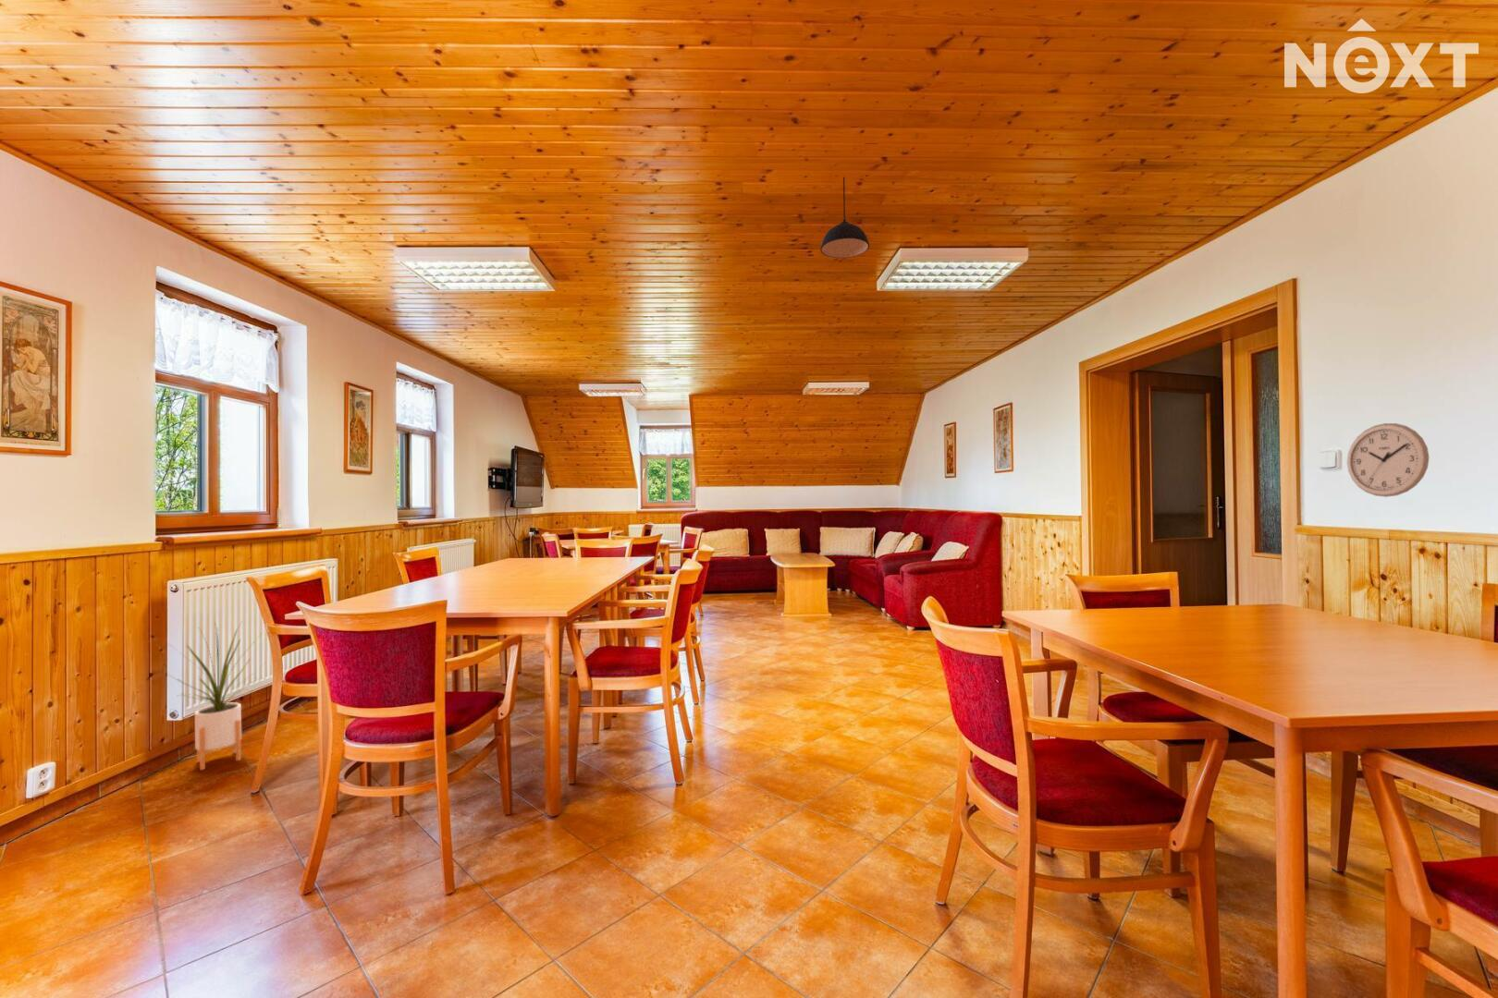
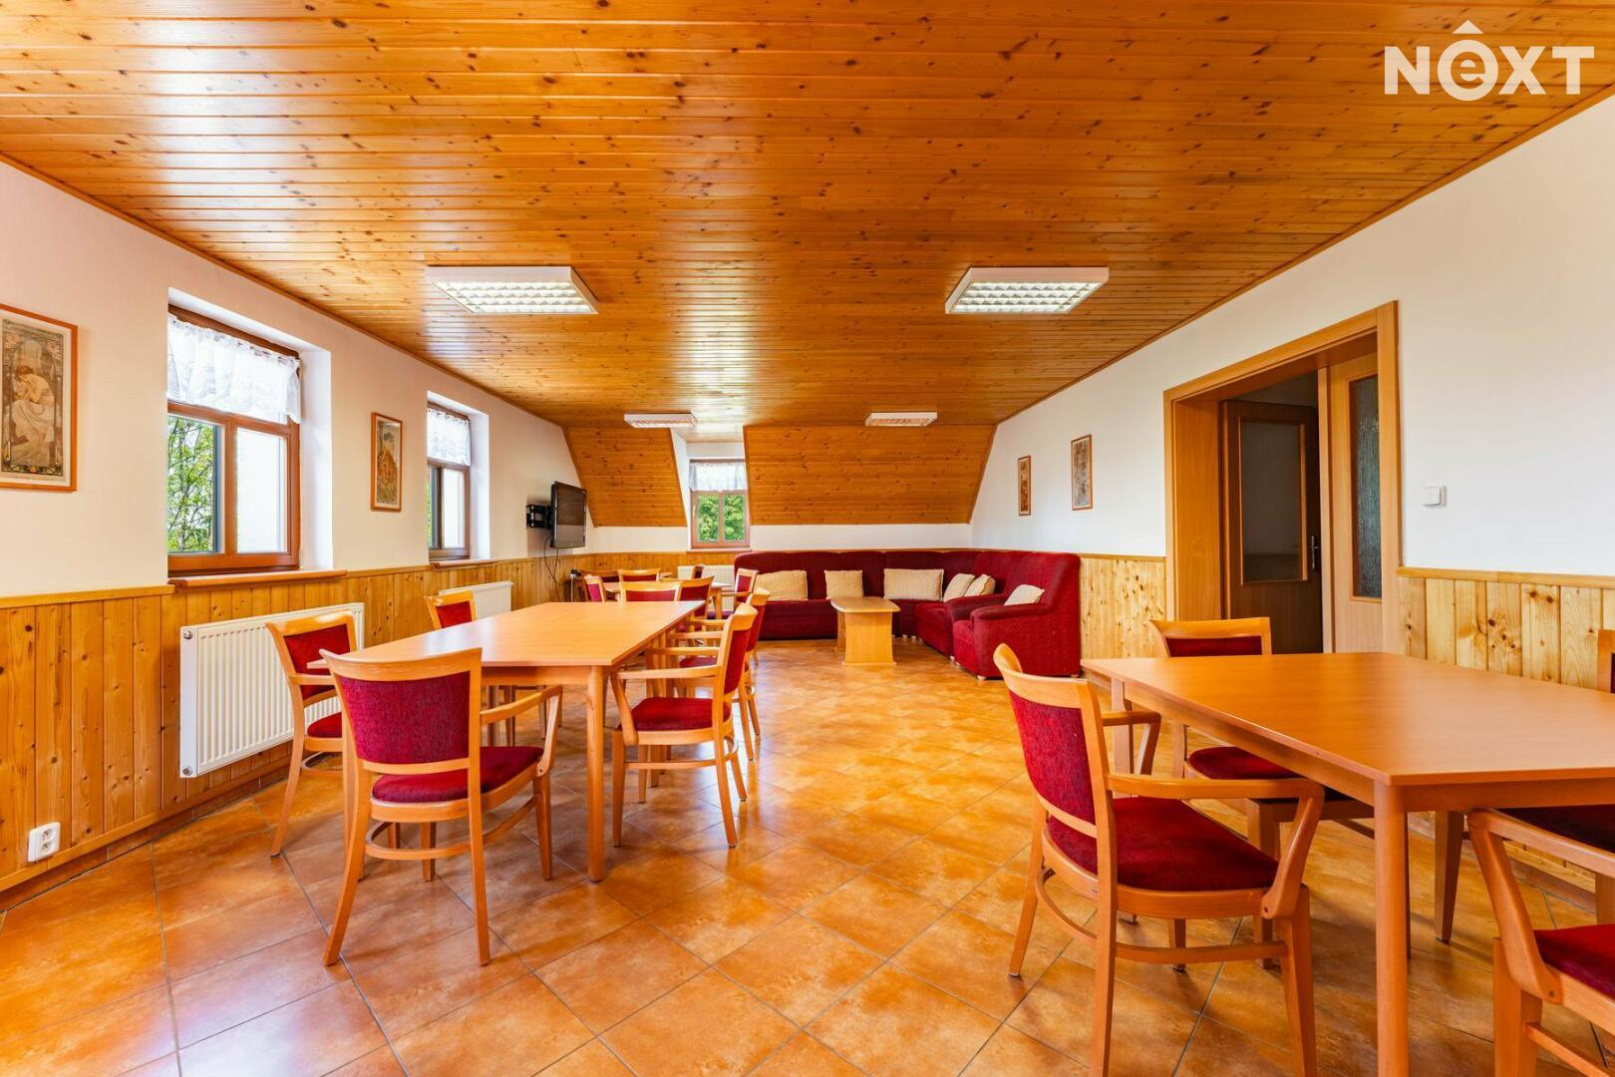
- wall clock (1383, 459)
- house plant (217, 692)
- pendant light (844, 213)
